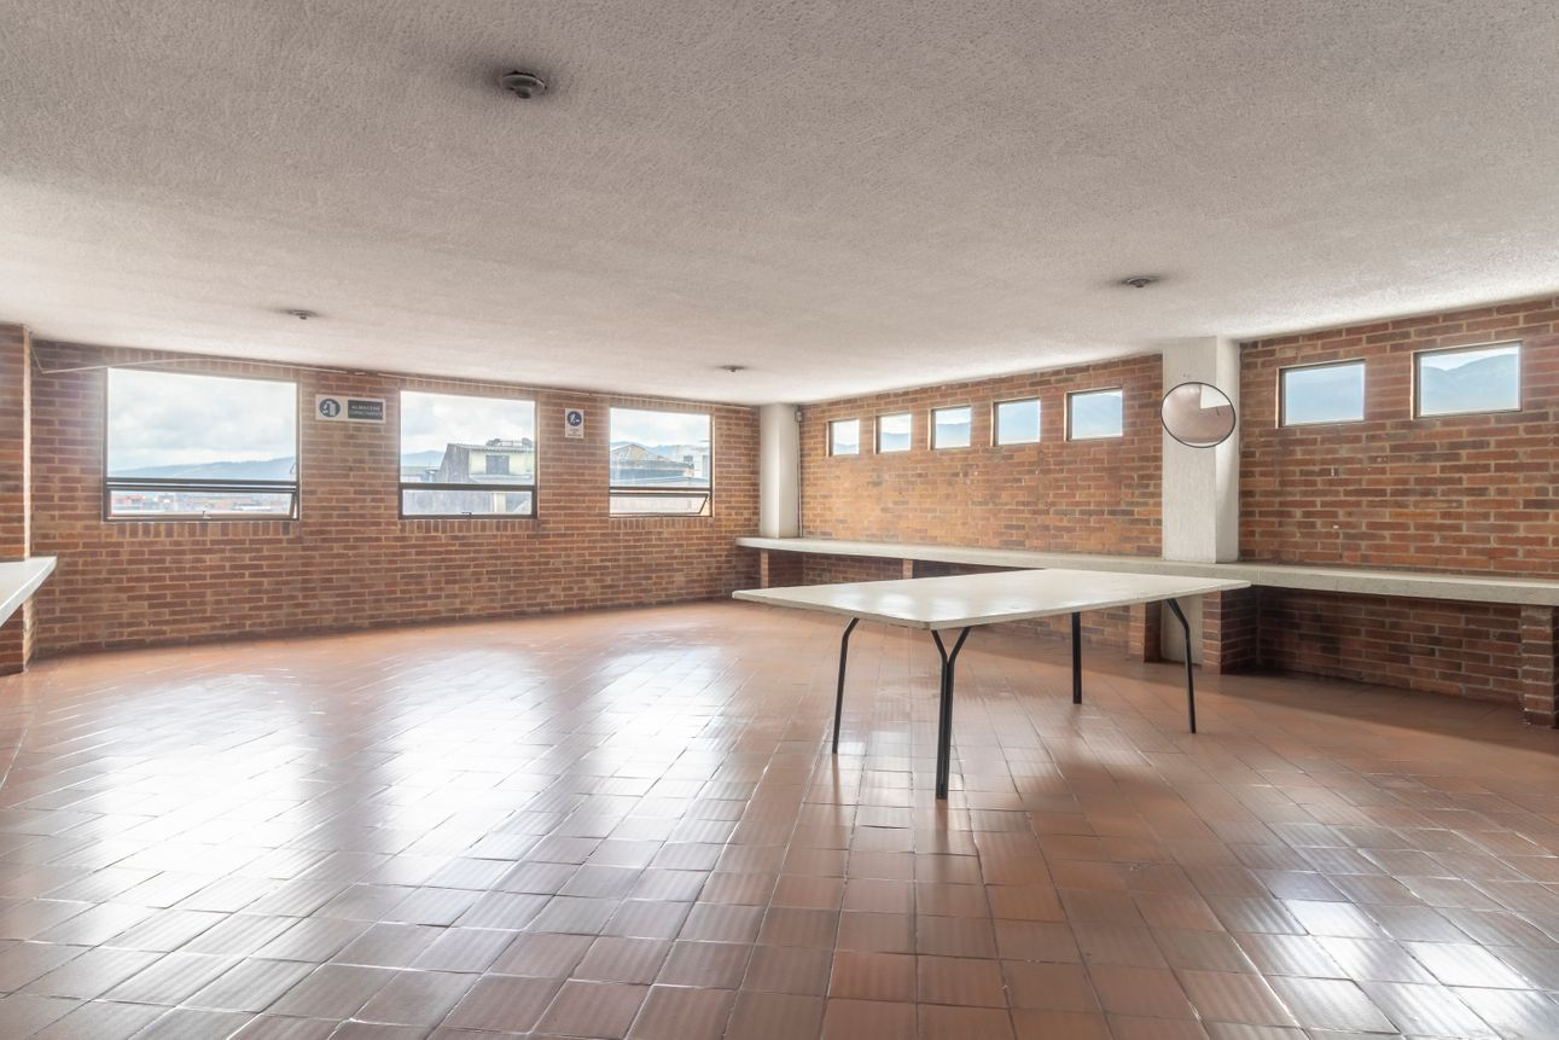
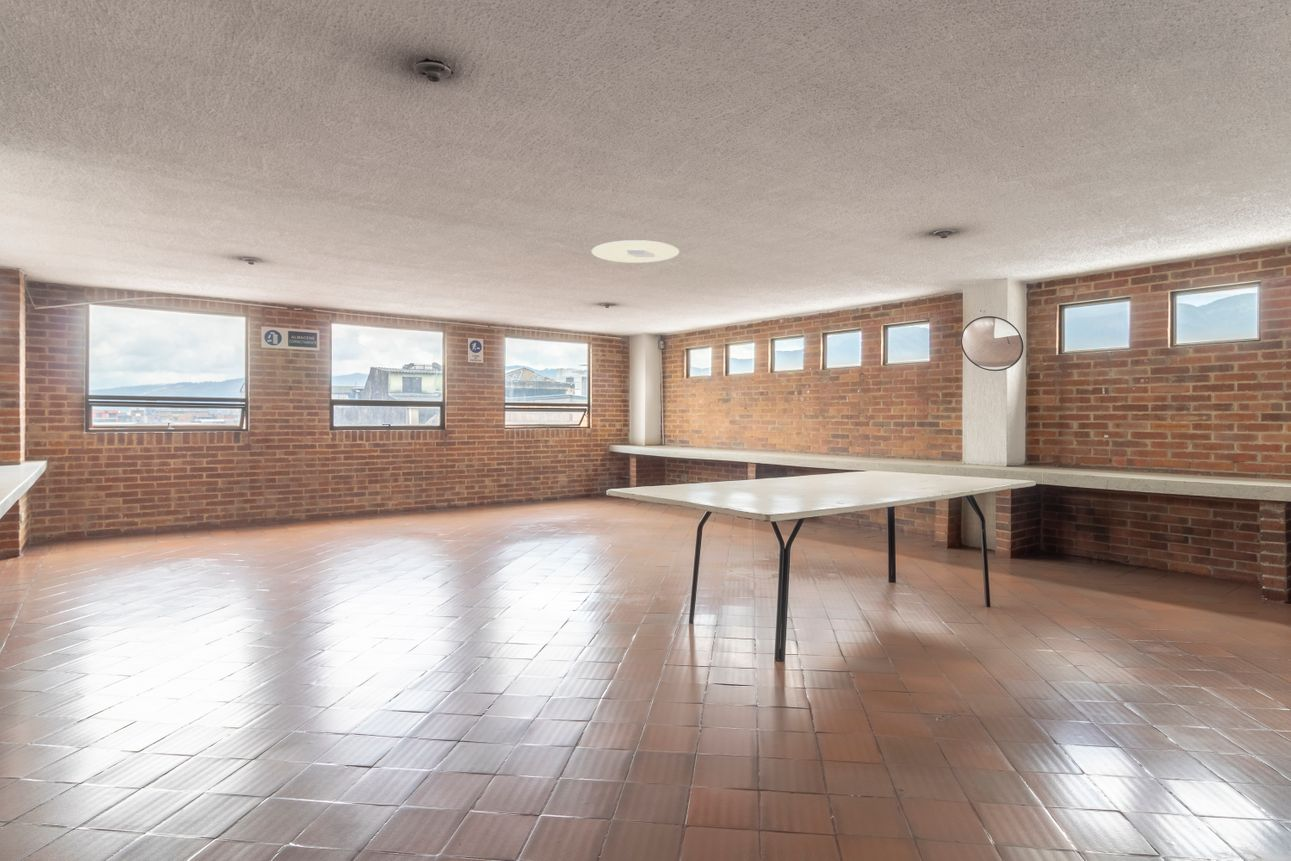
+ ceiling light (635, 247)
